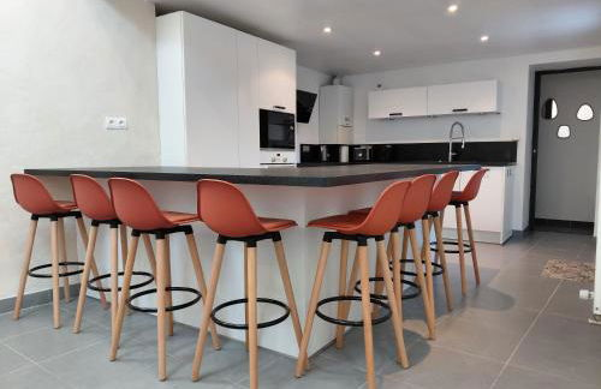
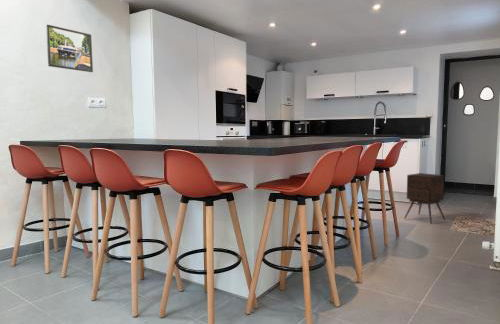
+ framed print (70, 49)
+ side table (425, 197)
